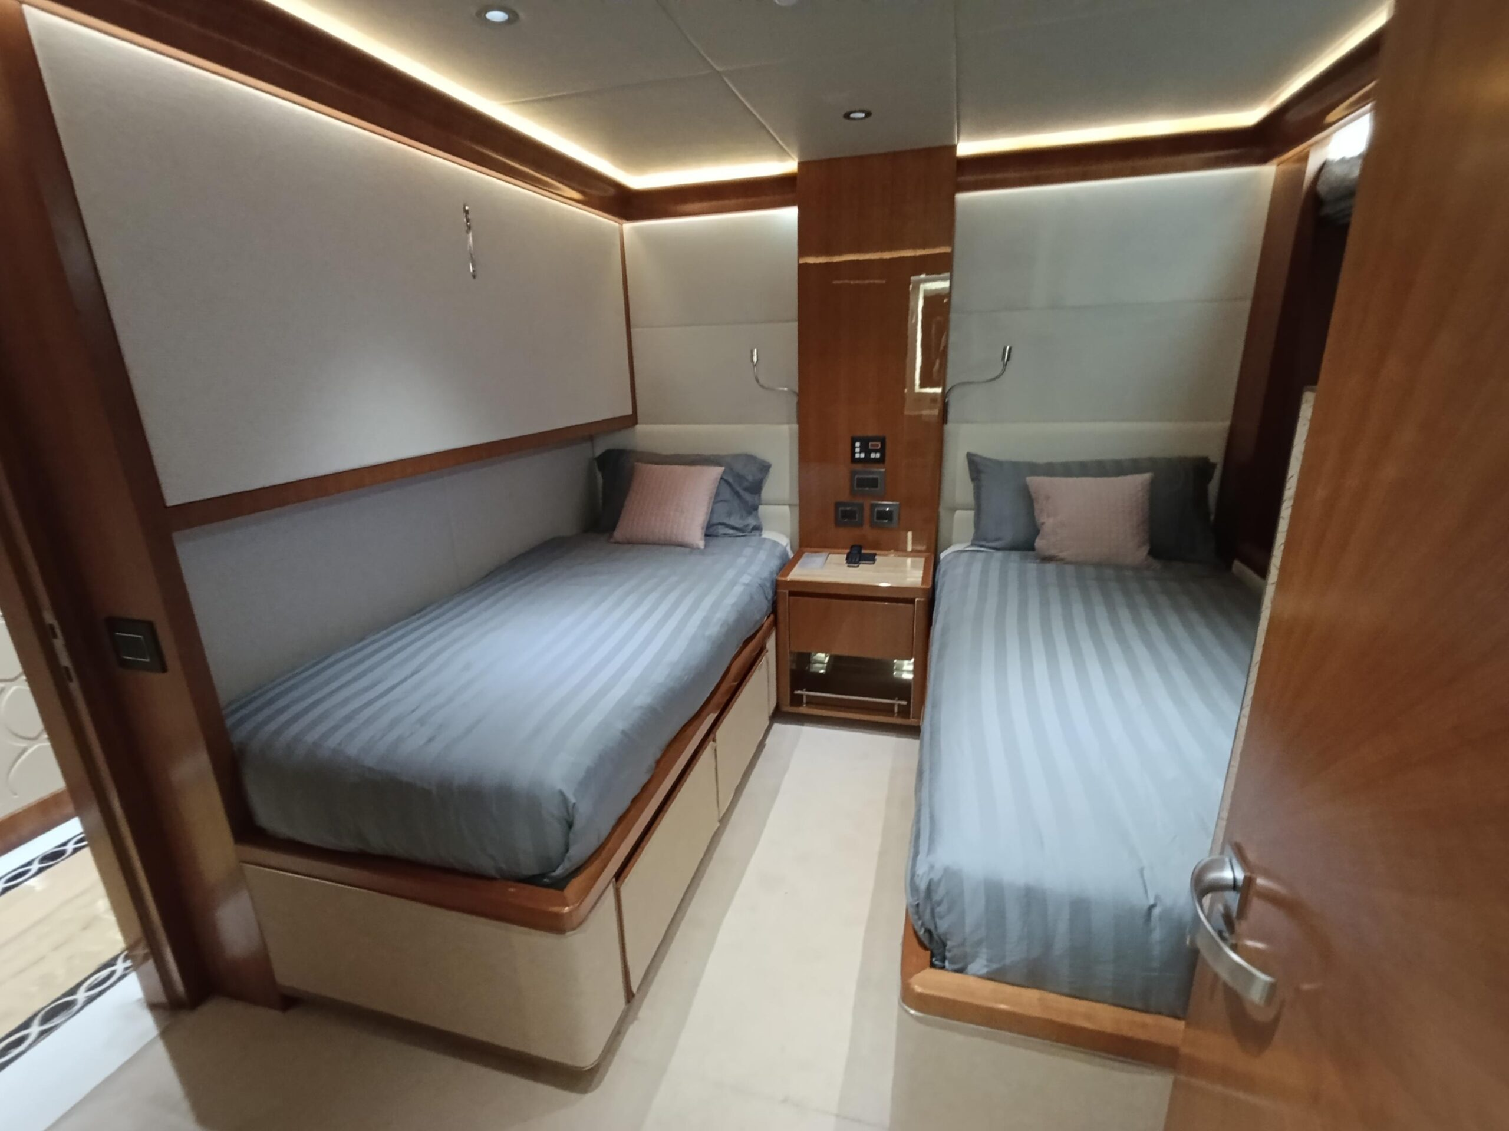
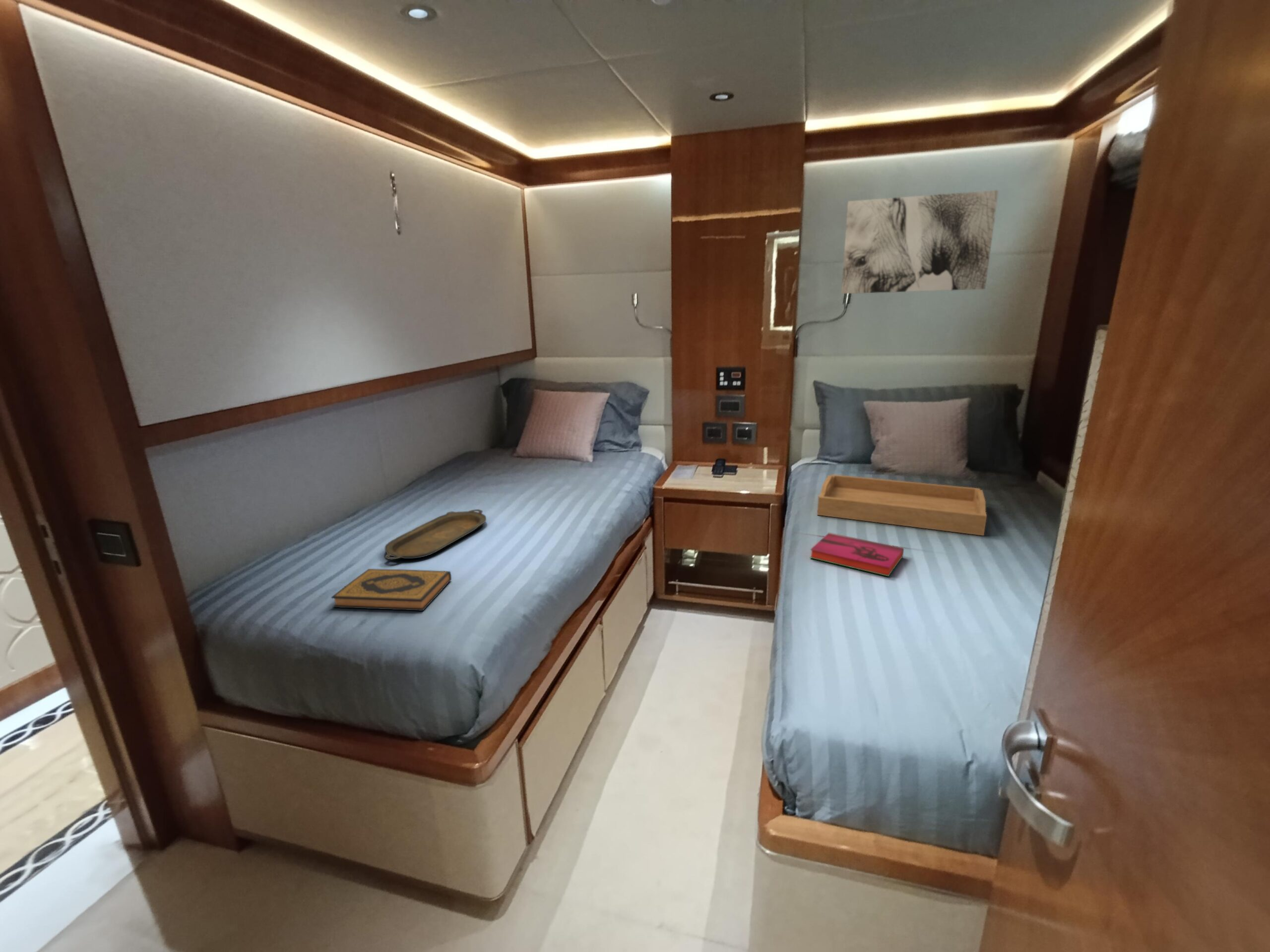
+ serving tray (439, 535)
+ hardback book (394, 588)
+ serving tray (899, 499)
+ wall art (915, 245)
+ hardback book (856, 553)
